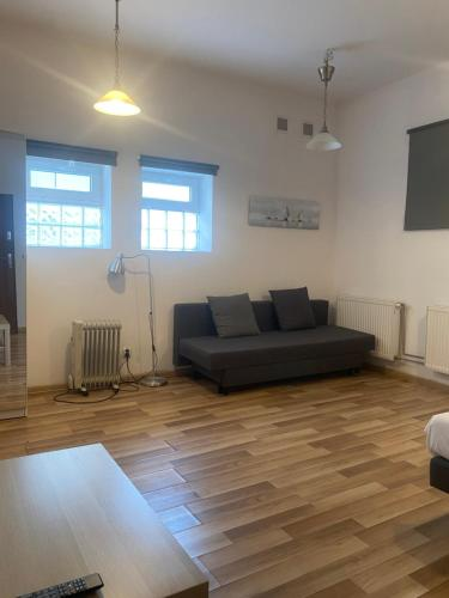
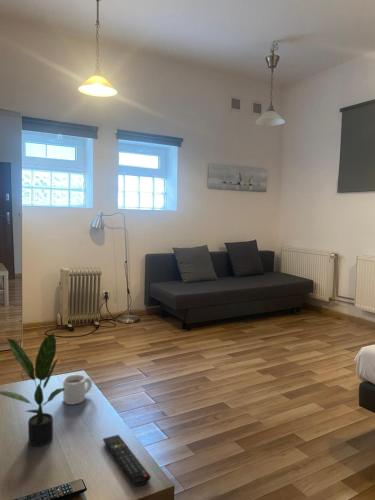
+ mug (78, 387)
+ potted plant (35, 391)
+ remote control (125, 458)
